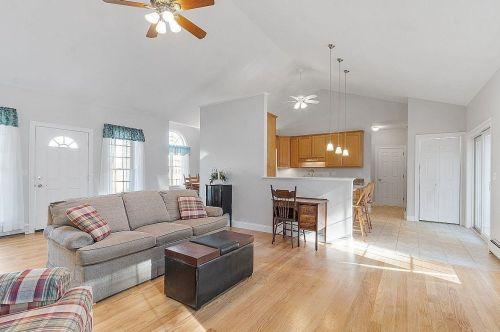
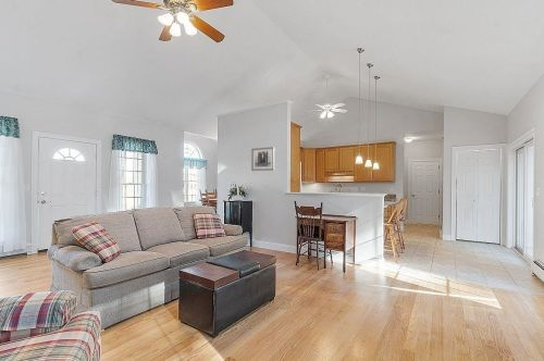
+ wall art (262, 159)
